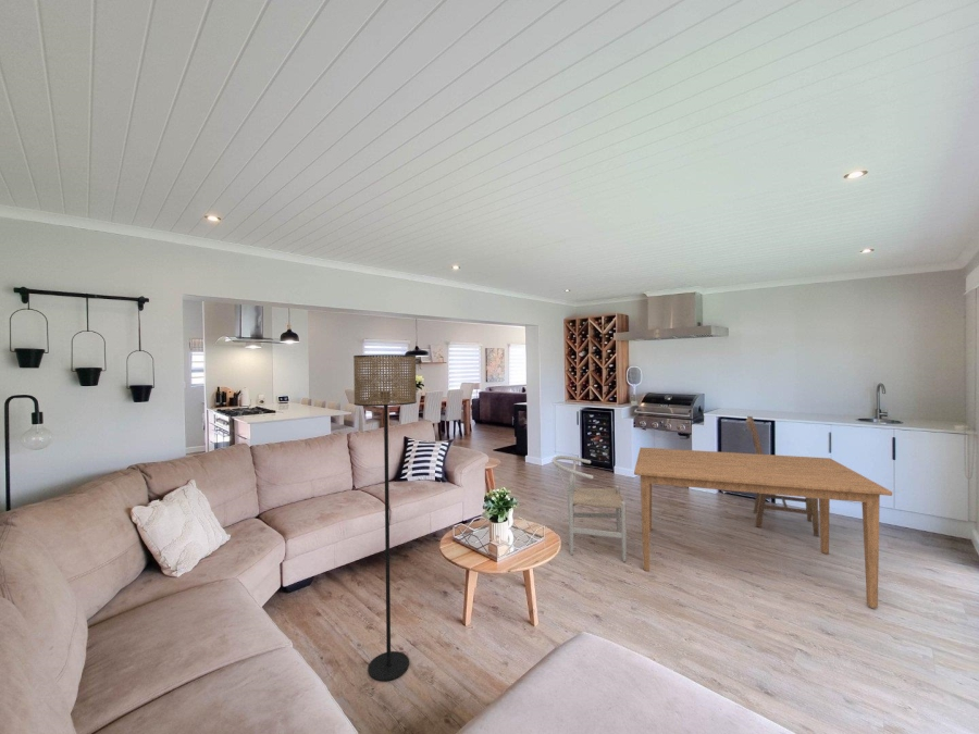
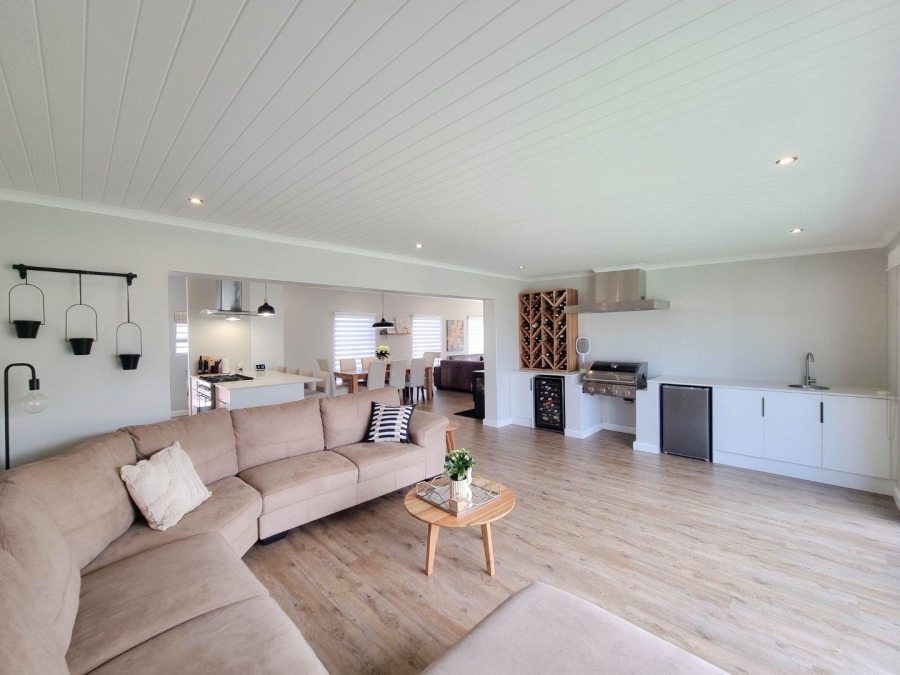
- chair (586, 502)
- chair (778, 495)
- floor lamp (386, 510)
- dining table (738, 490)
